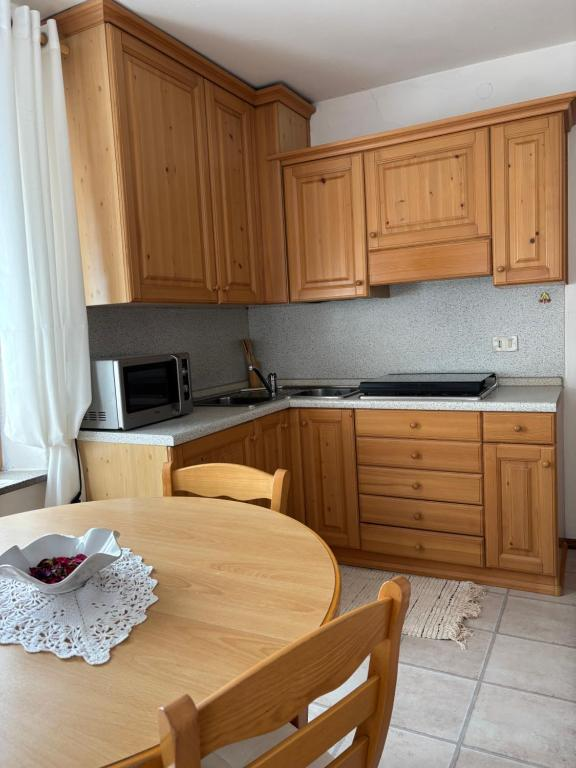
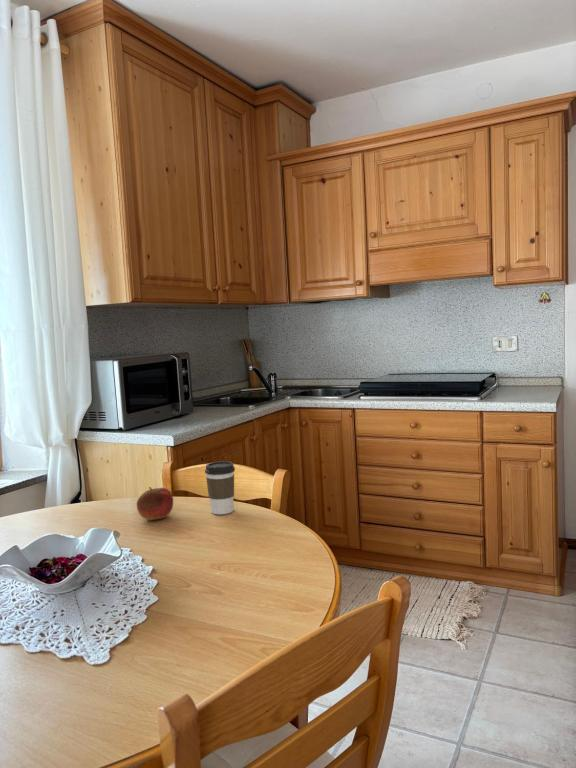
+ fruit (155, 502)
+ coffee cup (221, 487)
